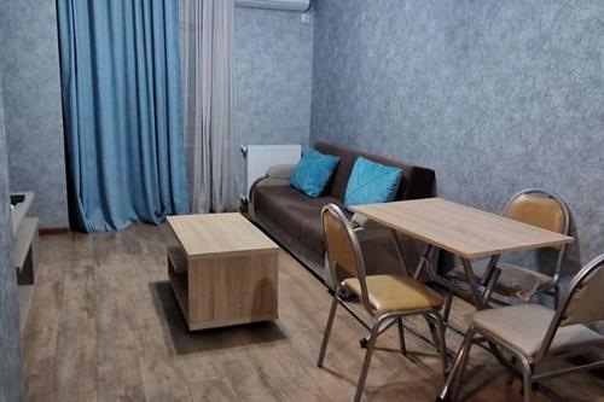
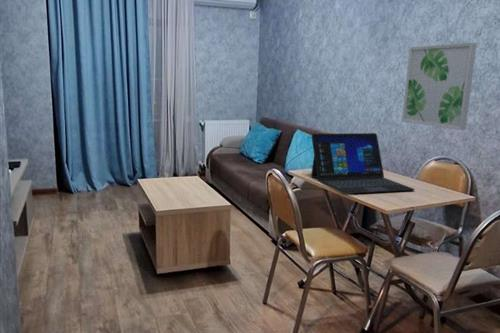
+ laptop (361, 160)
+ wall art (435, 86)
